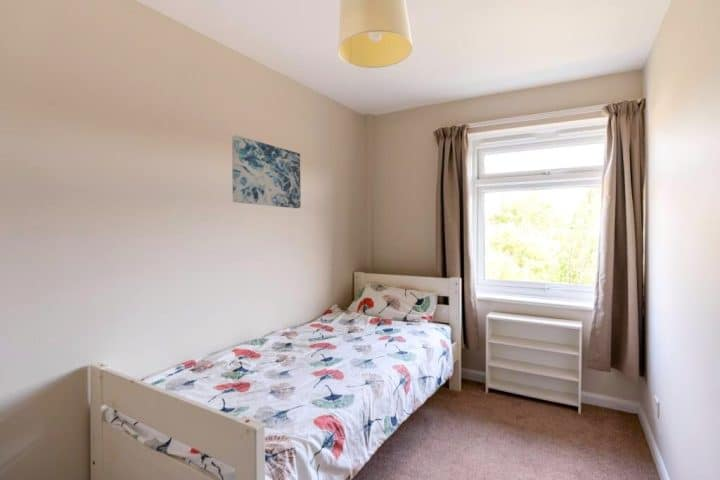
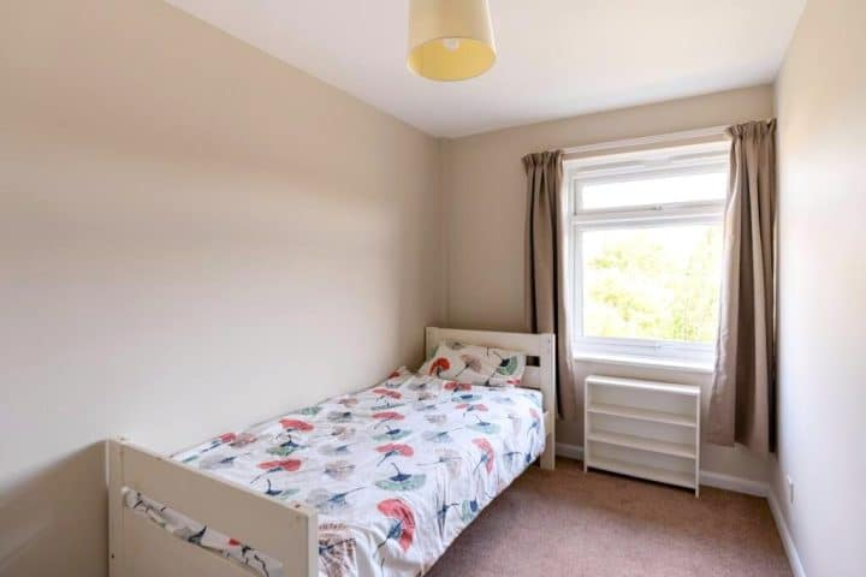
- wall art (269, 175)
